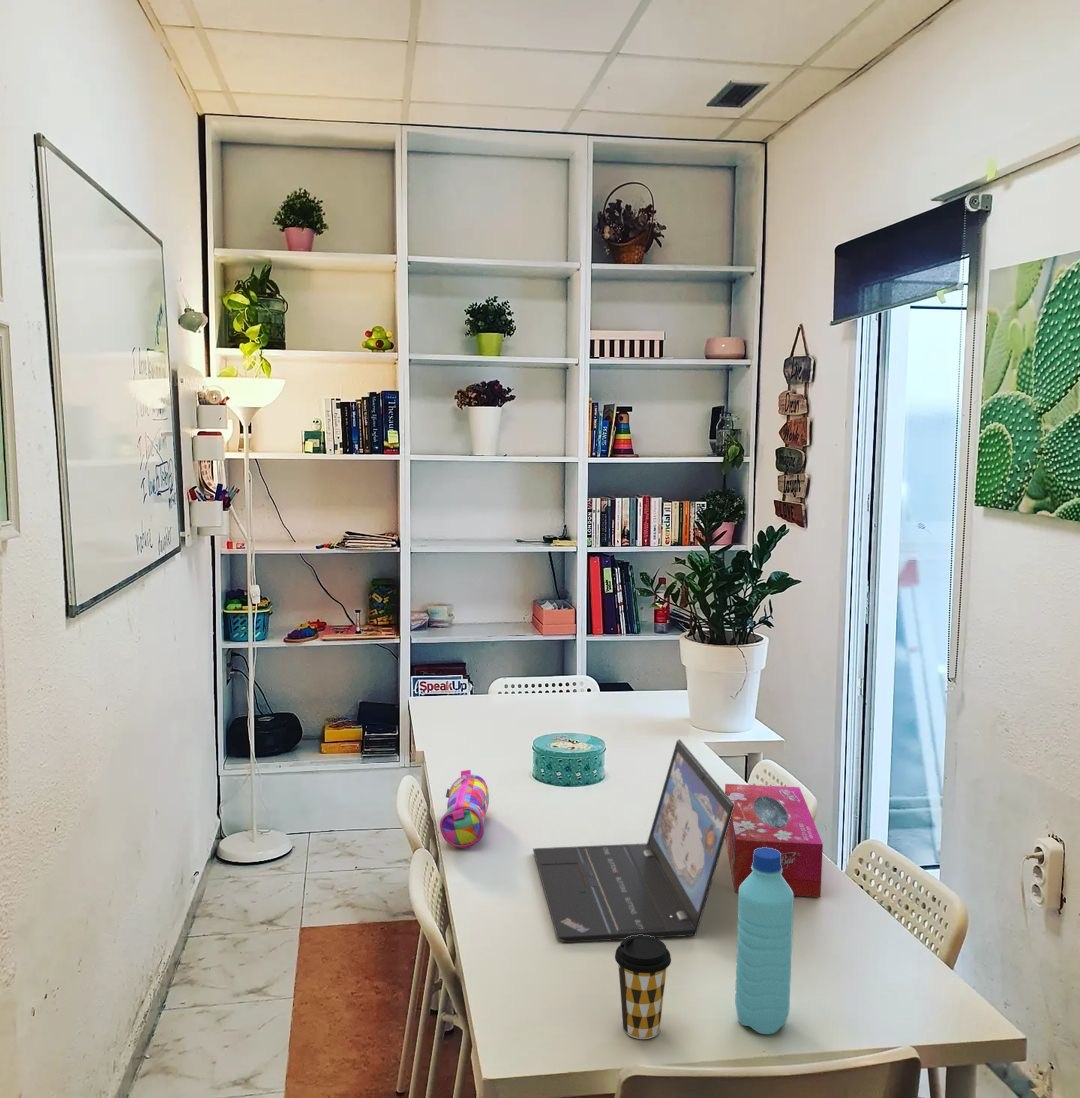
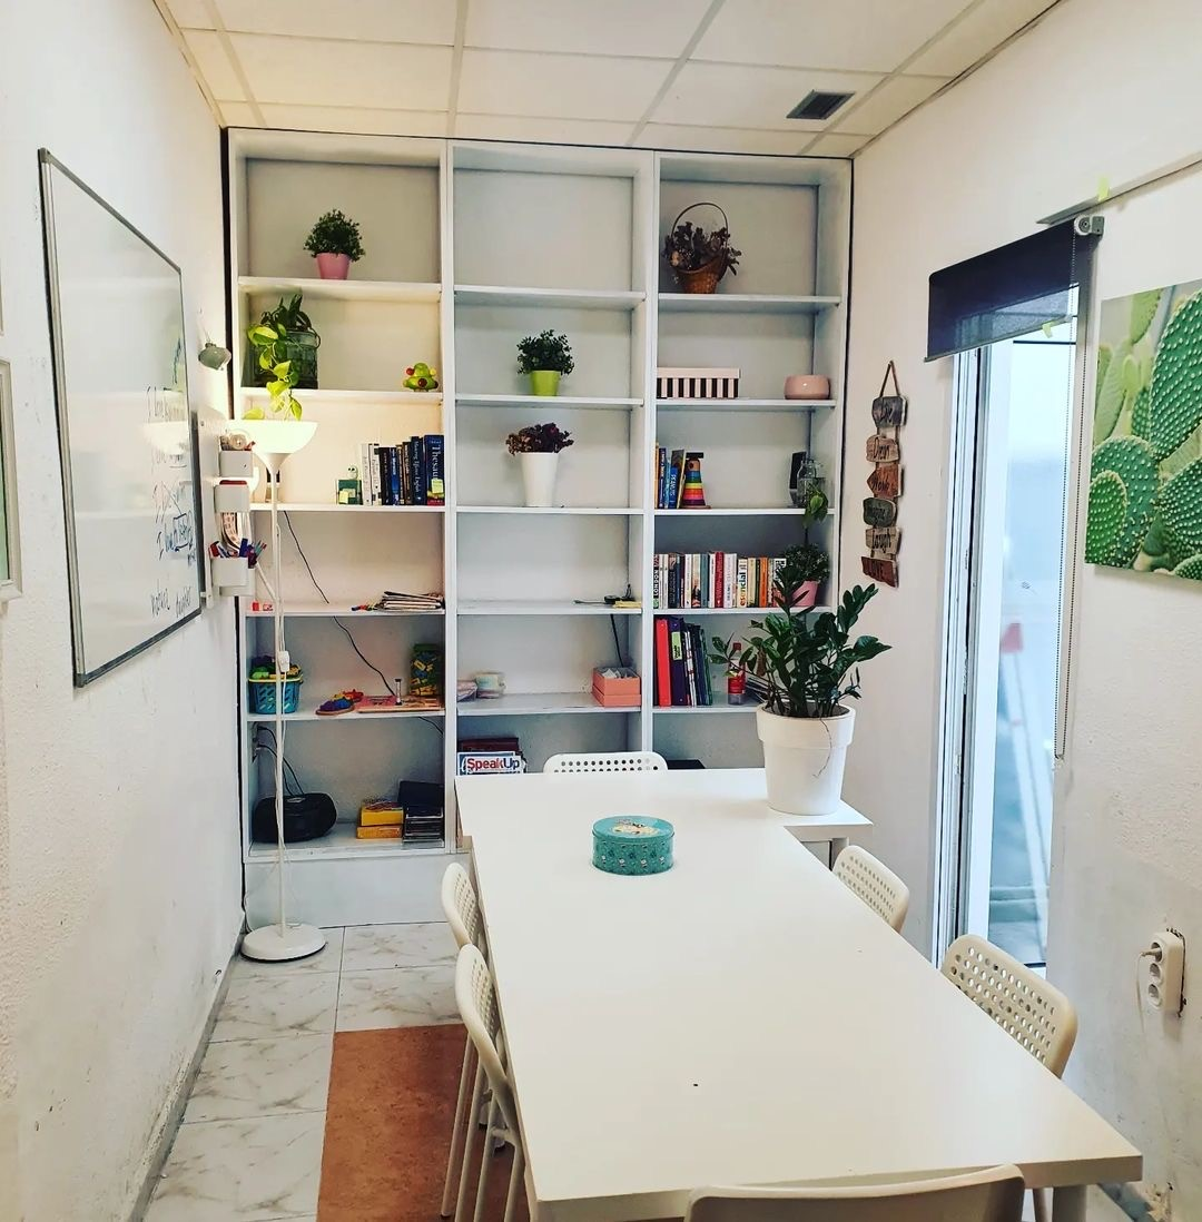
- coffee cup (642, 987)
- pencil case (465, 808)
- water bottle (764, 937)
- tissue box (769, 836)
- laptop (624, 844)
